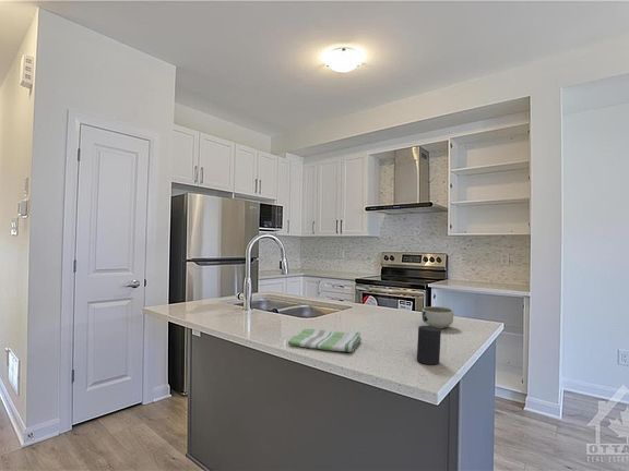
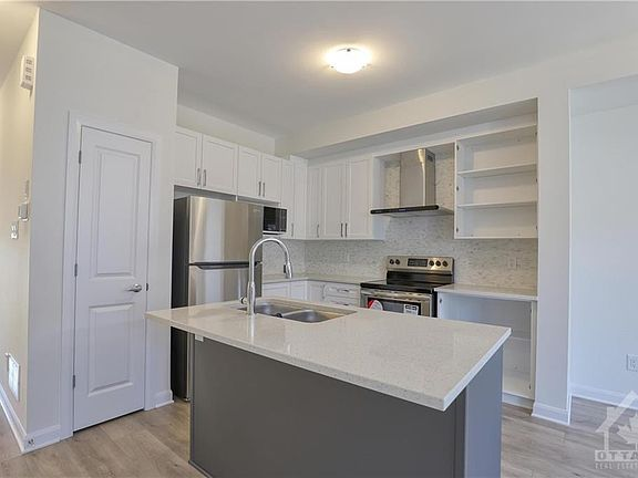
- cup (428, 345)
- bowl (437, 317)
- dish towel (325, 338)
